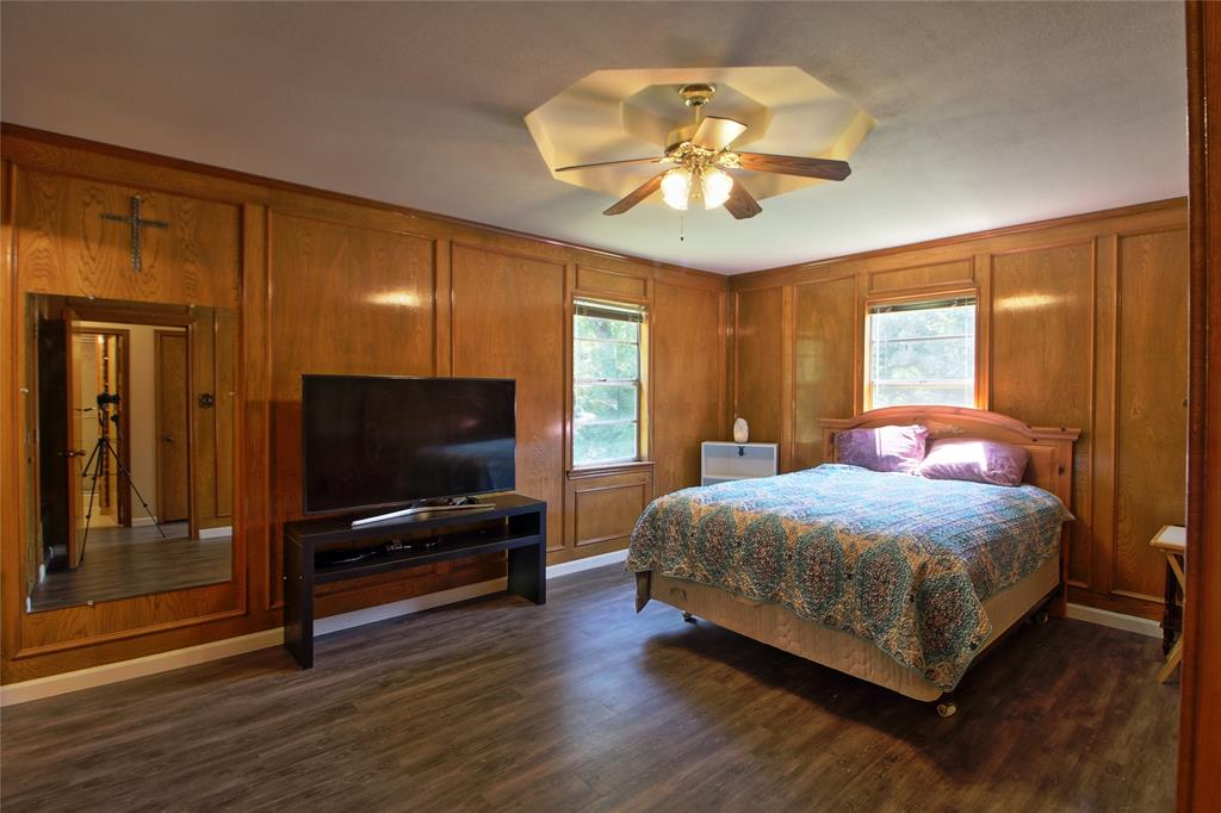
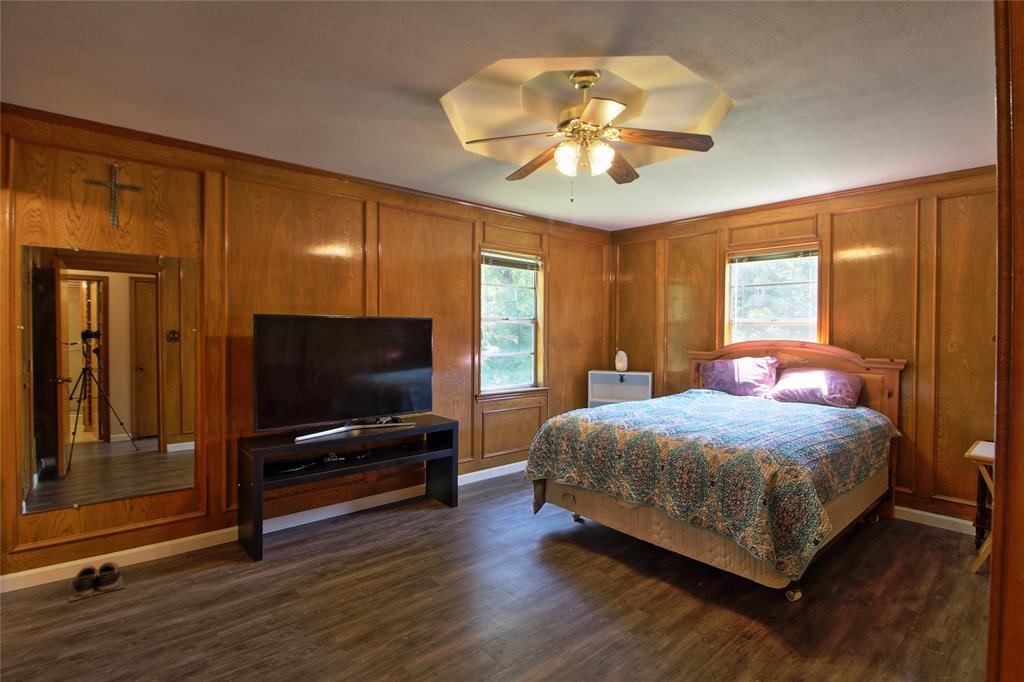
+ shoes (96, 574)
